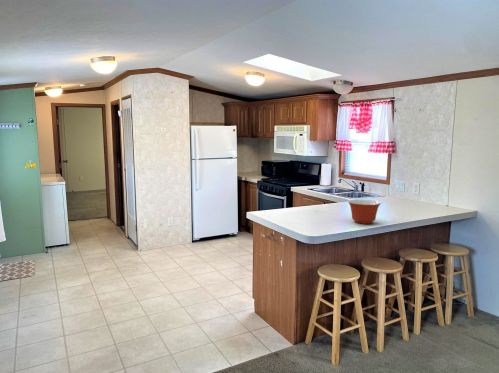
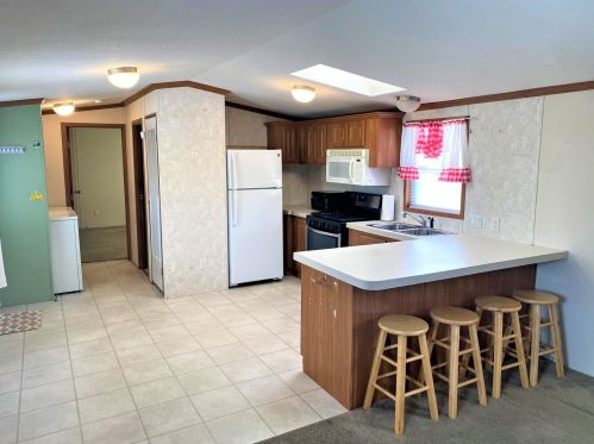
- mixing bowl (363, 212)
